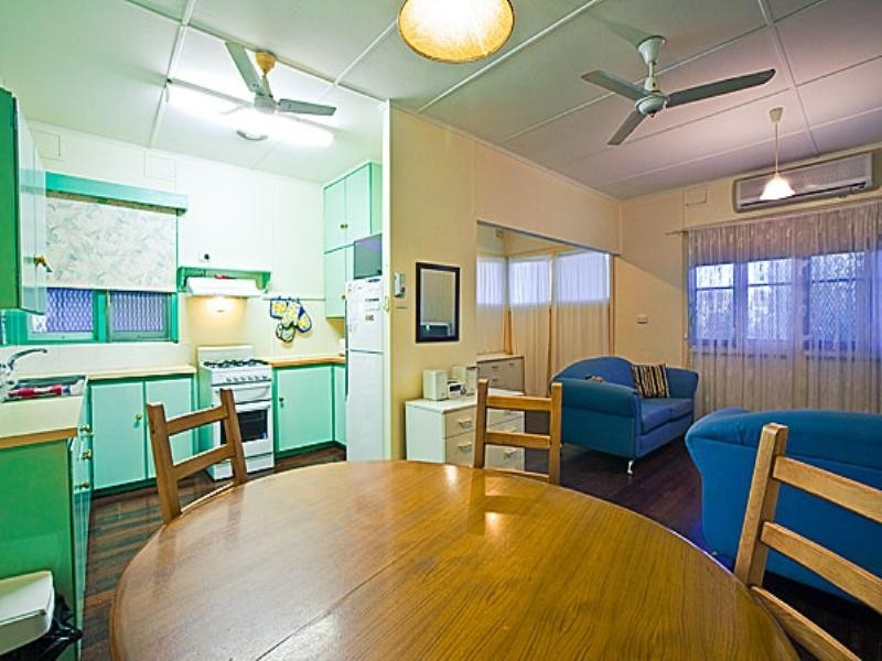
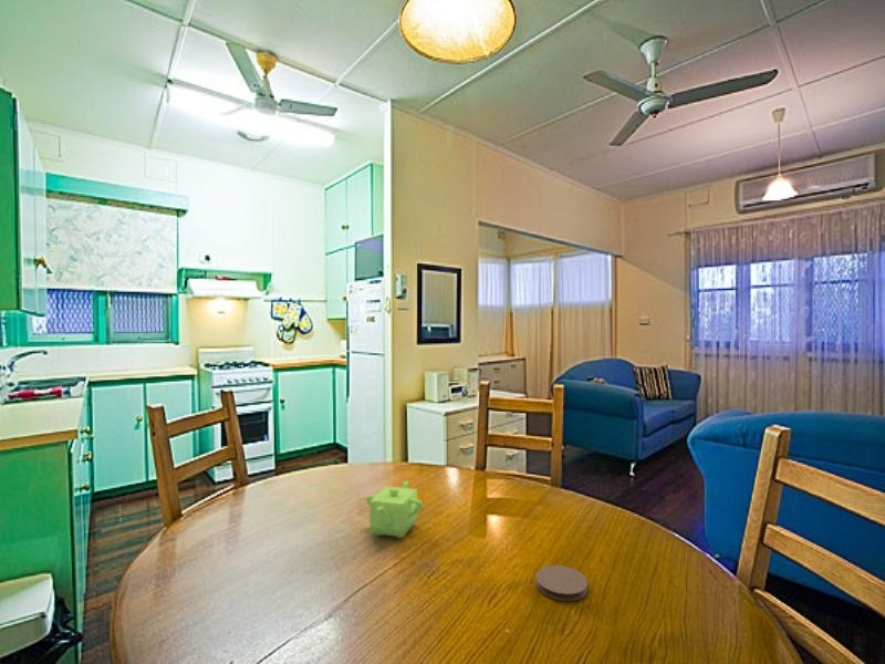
+ coaster (561, 582)
+ teapot (394, 509)
